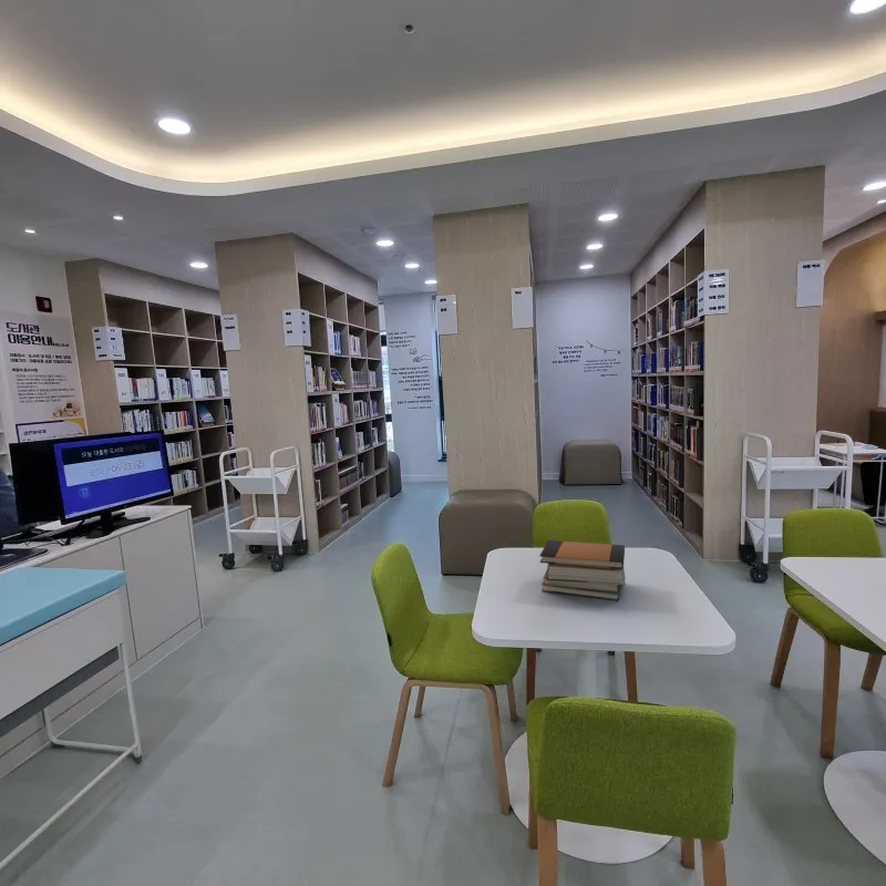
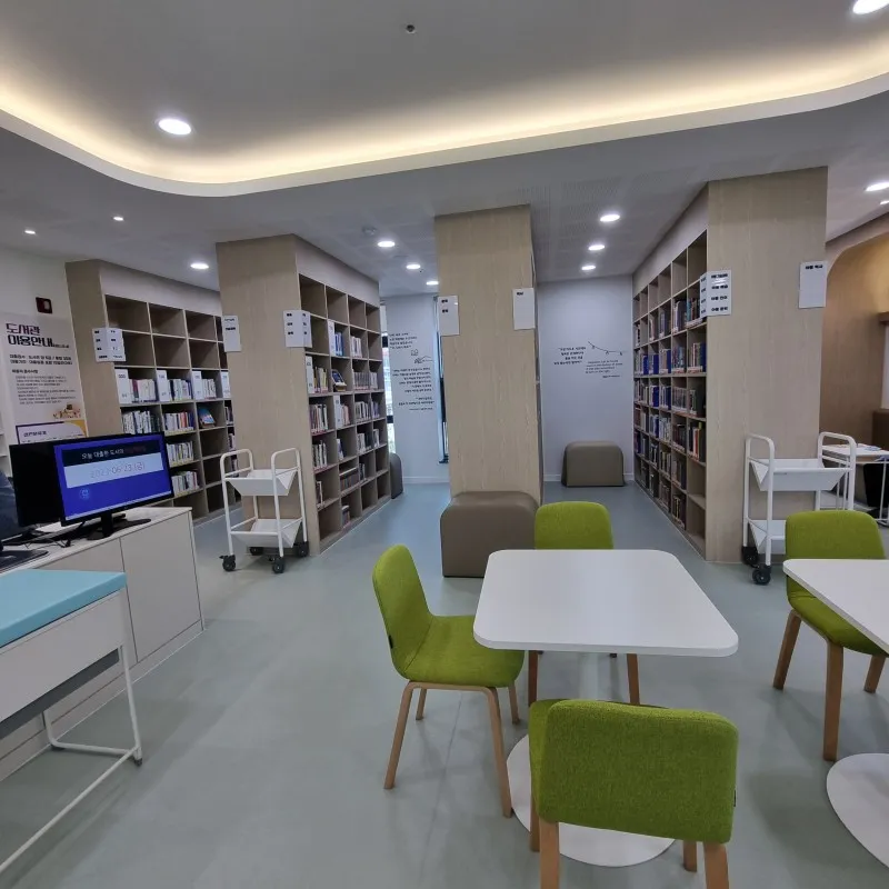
- book stack (584, 568)
